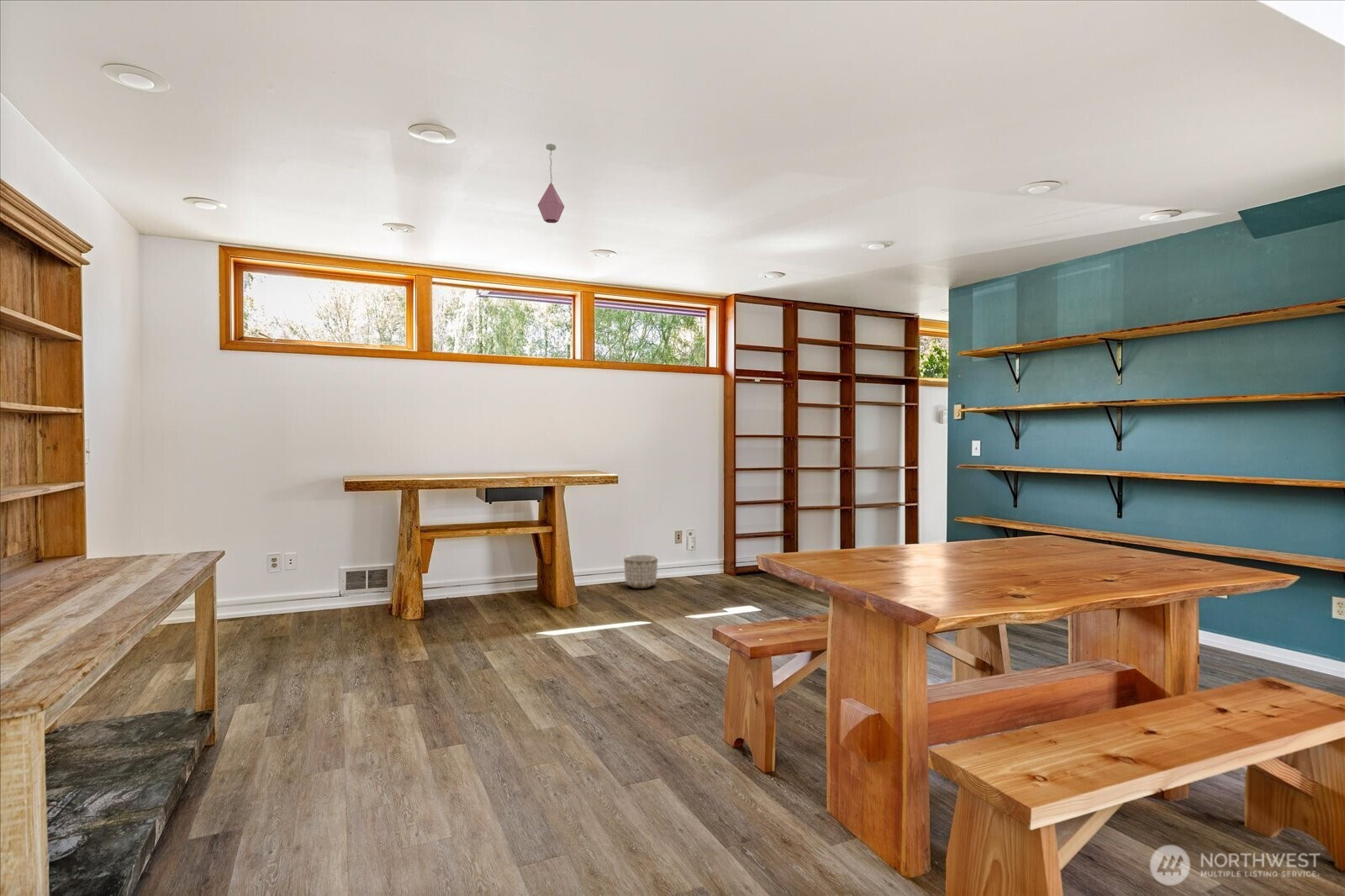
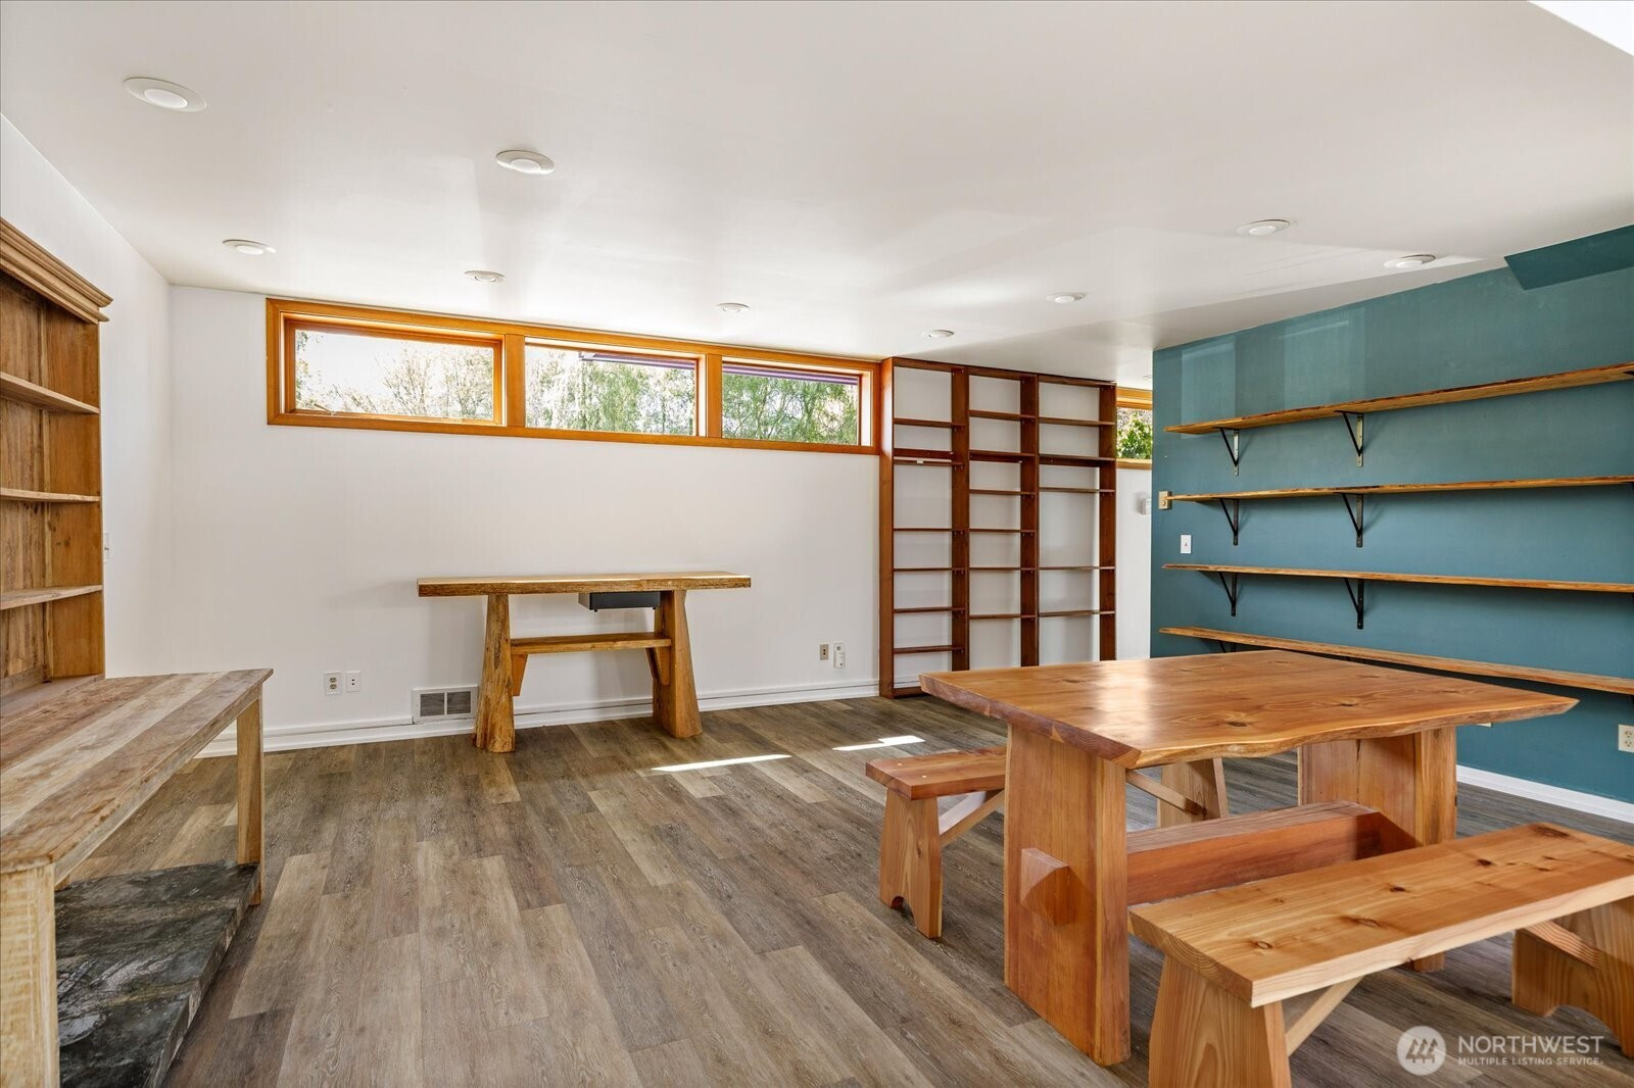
- pendant light (551, 183)
- planter (641, 572)
